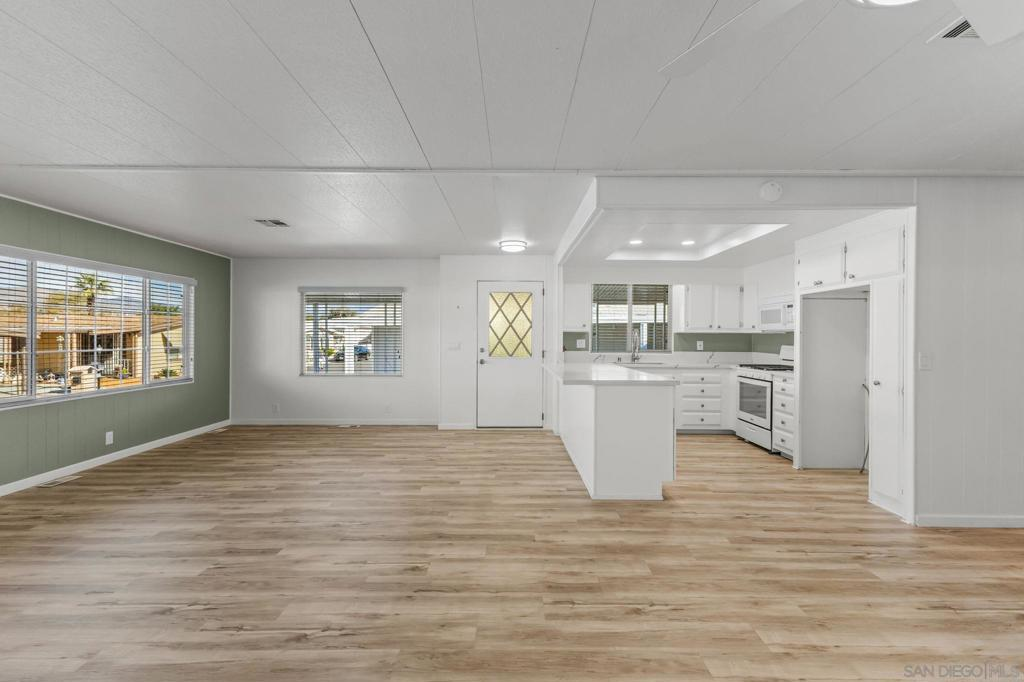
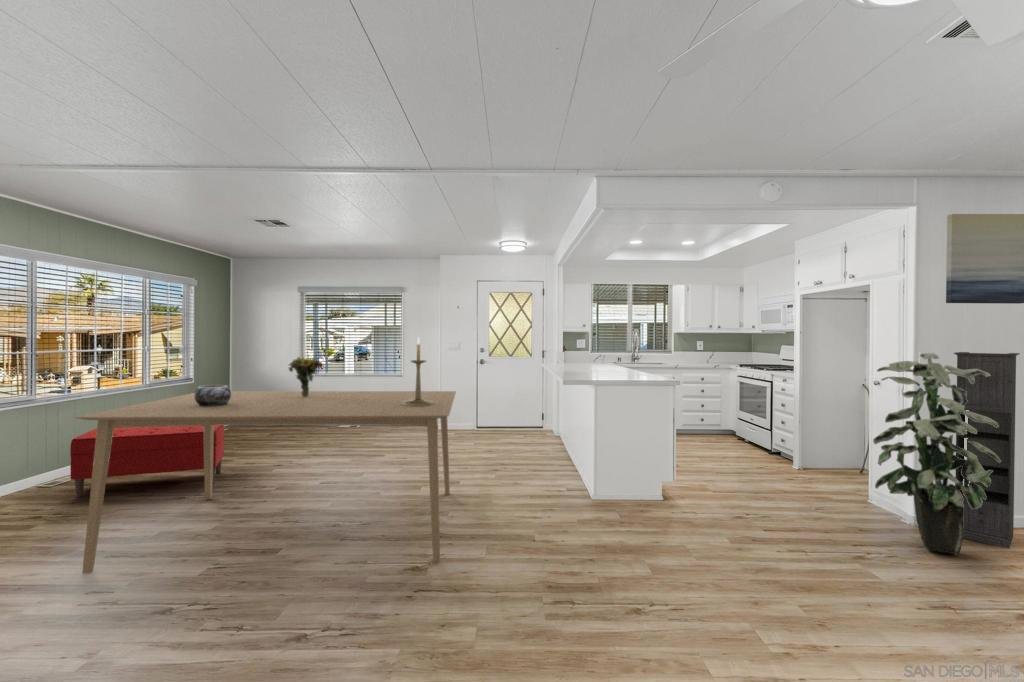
+ storage cabinet (985, 444)
+ dining table (304, 424)
+ bouquet (305, 376)
+ candlestick (418, 369)
+ indoor plant (930, 449)
+ bench (154, 456)
+ wall art (985, 258)
+ decorative bowl (213, 395)
